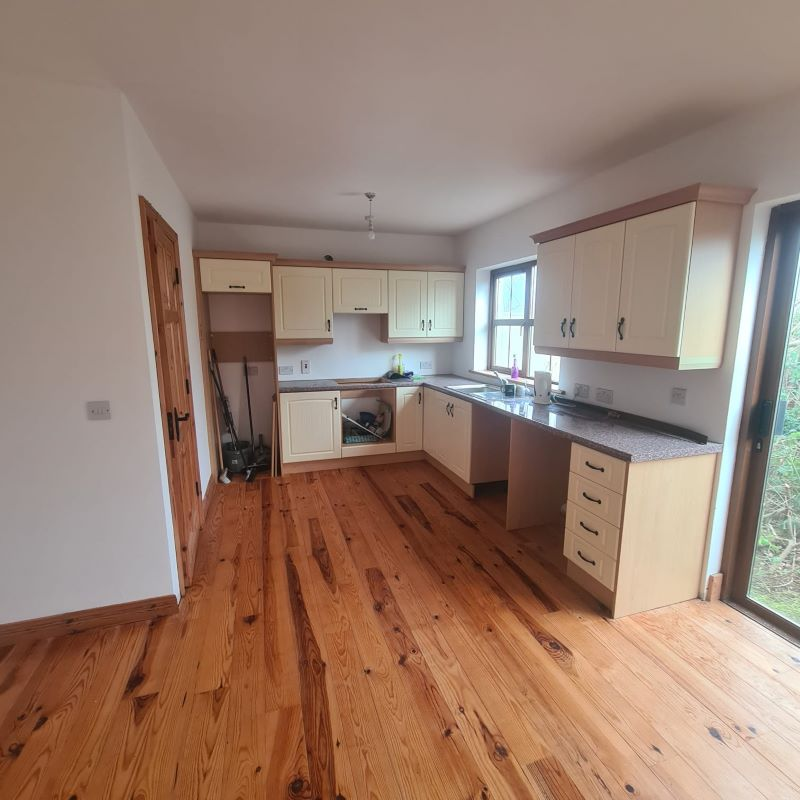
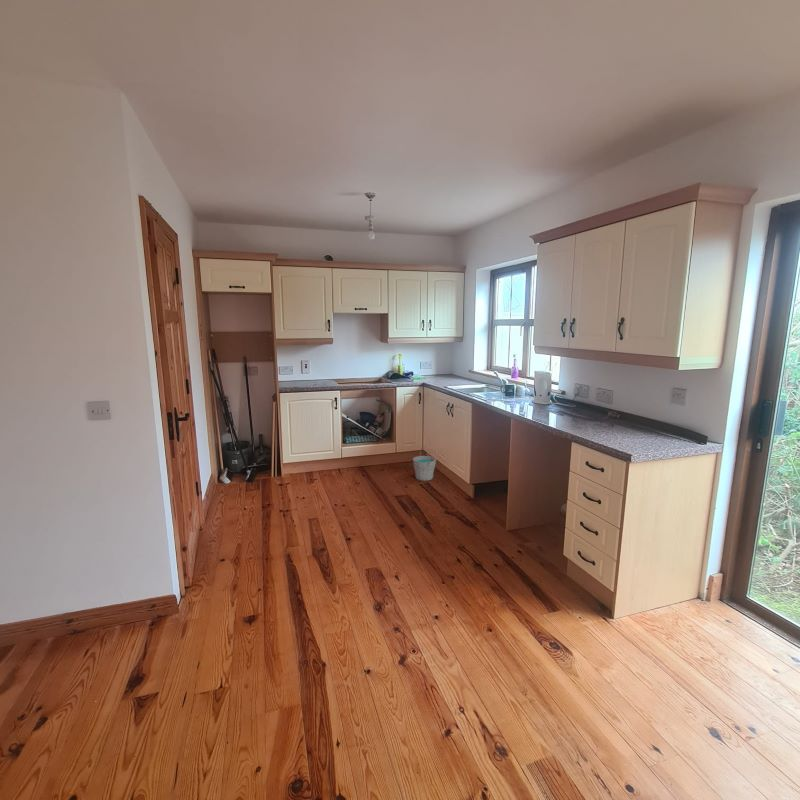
+ bucket (424, 462)
